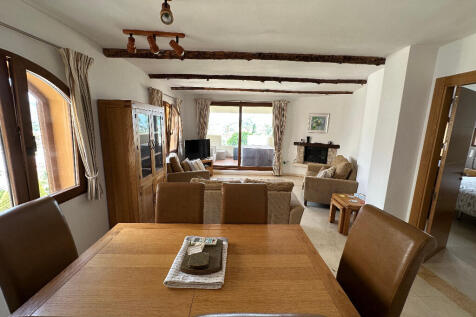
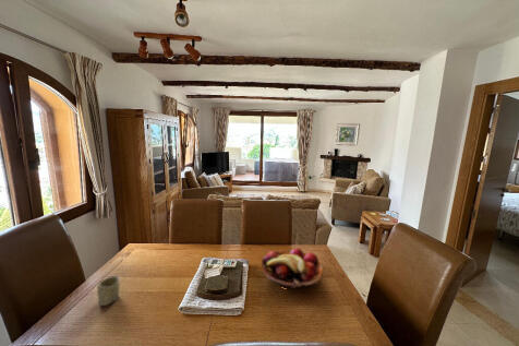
+ cup (108, 290)
+ fruit basket (292, 264)
